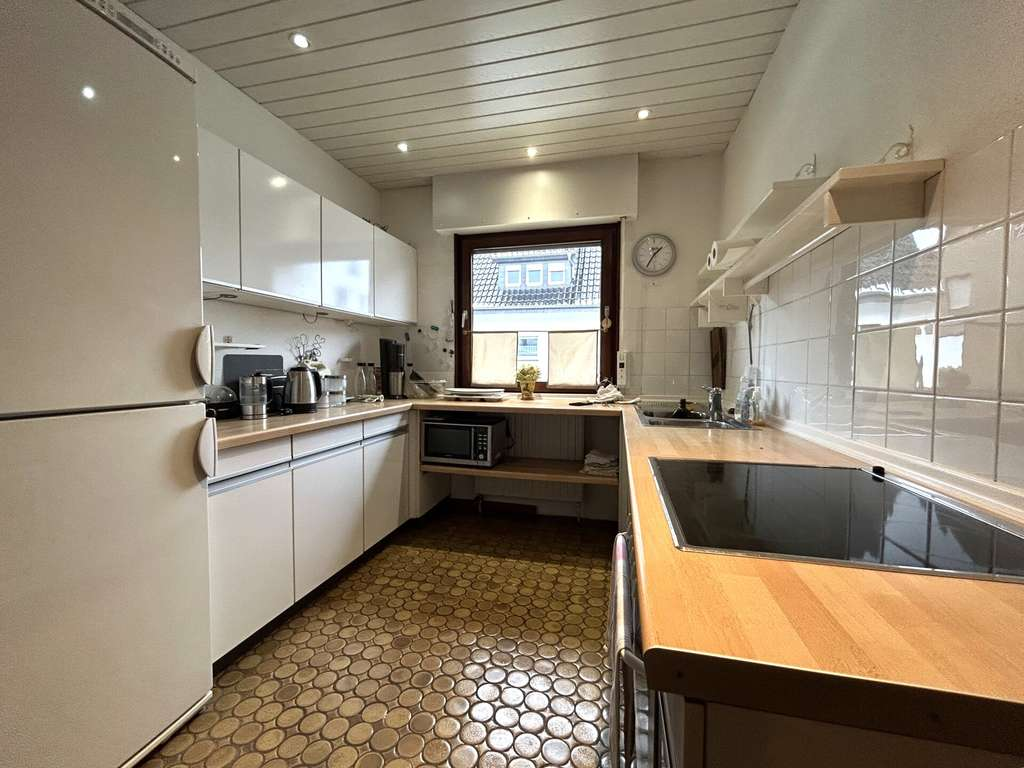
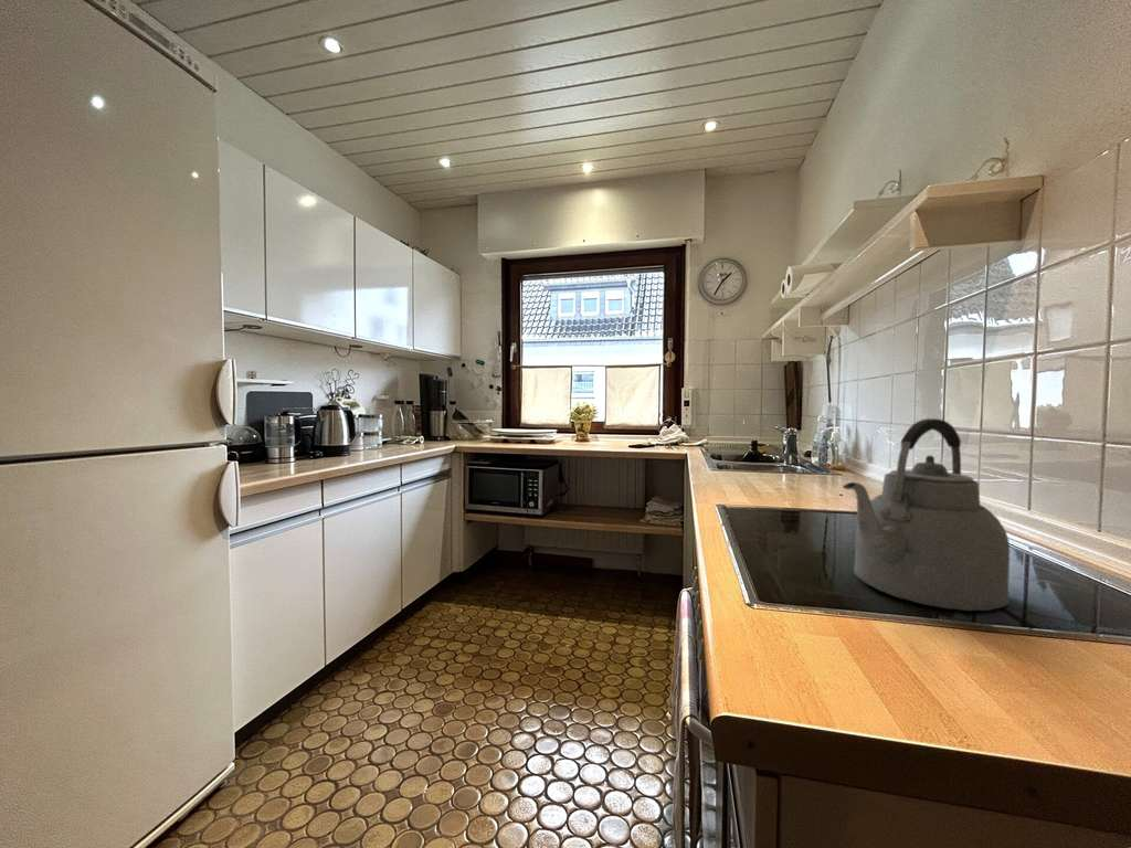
+ kettle (909, 506)
